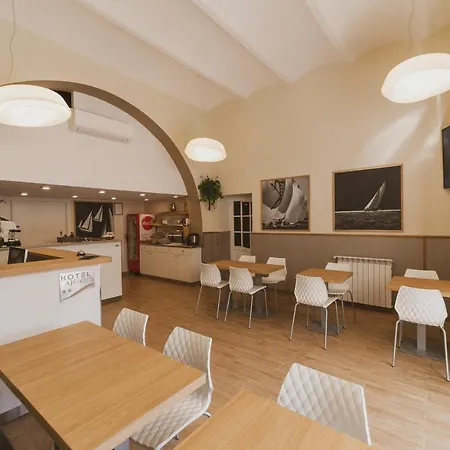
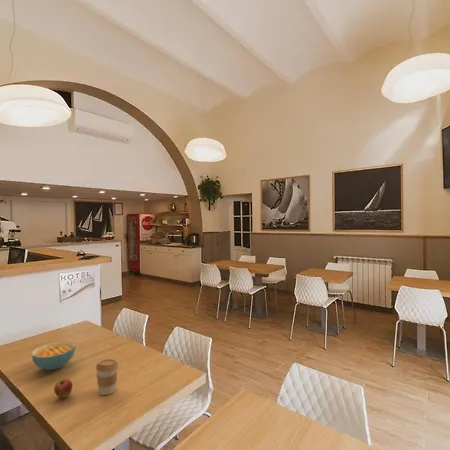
+ fruit (63, 387)
+ cereal bowl (54, 358)
+ coffee cup (107, 375)
